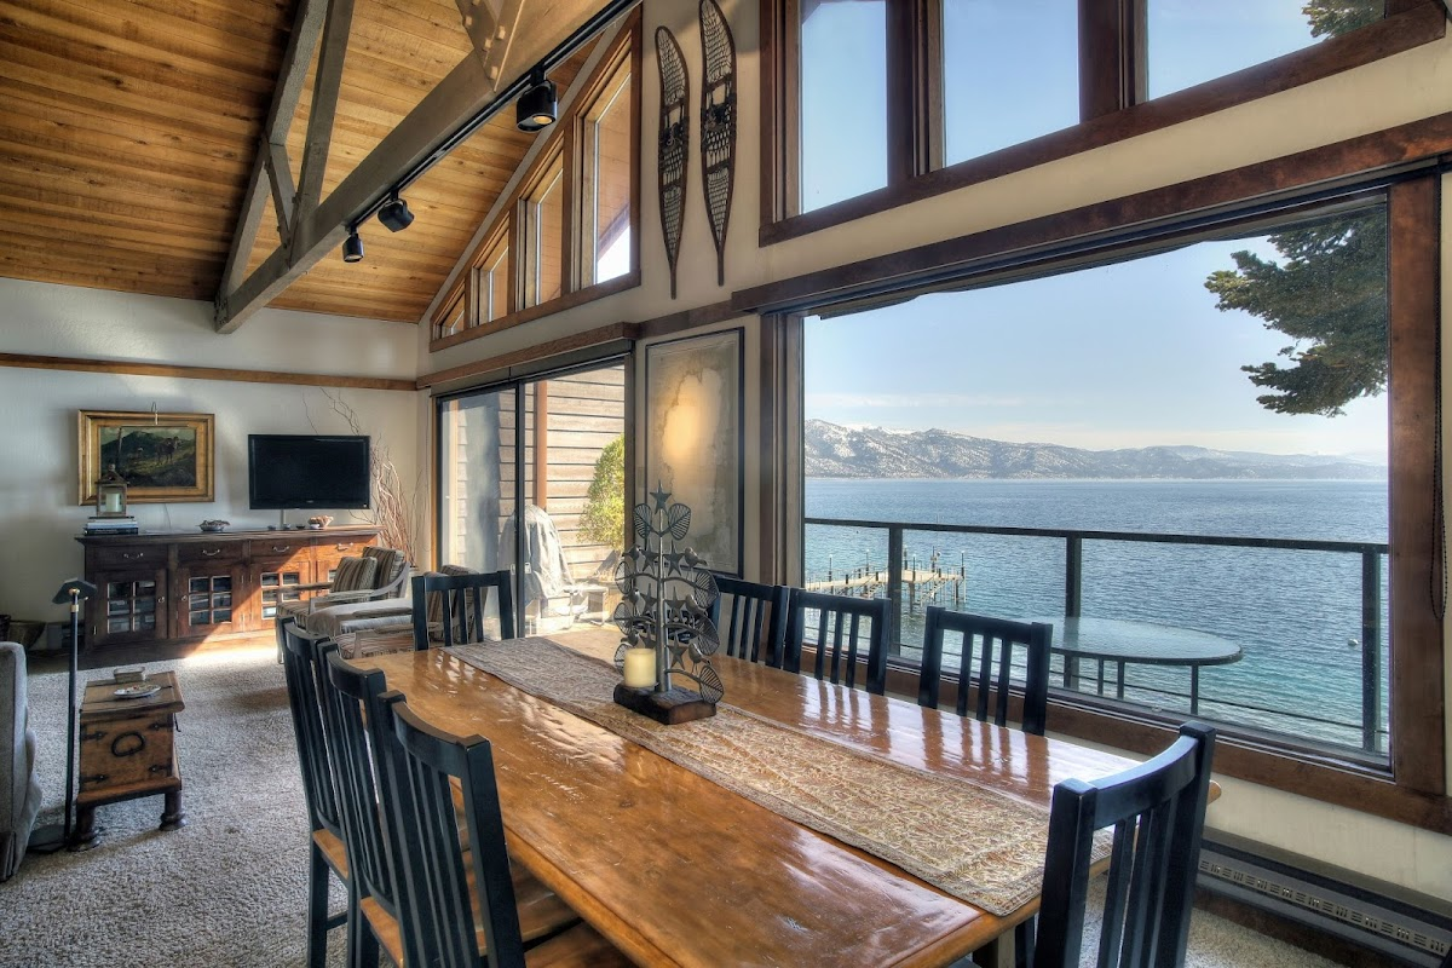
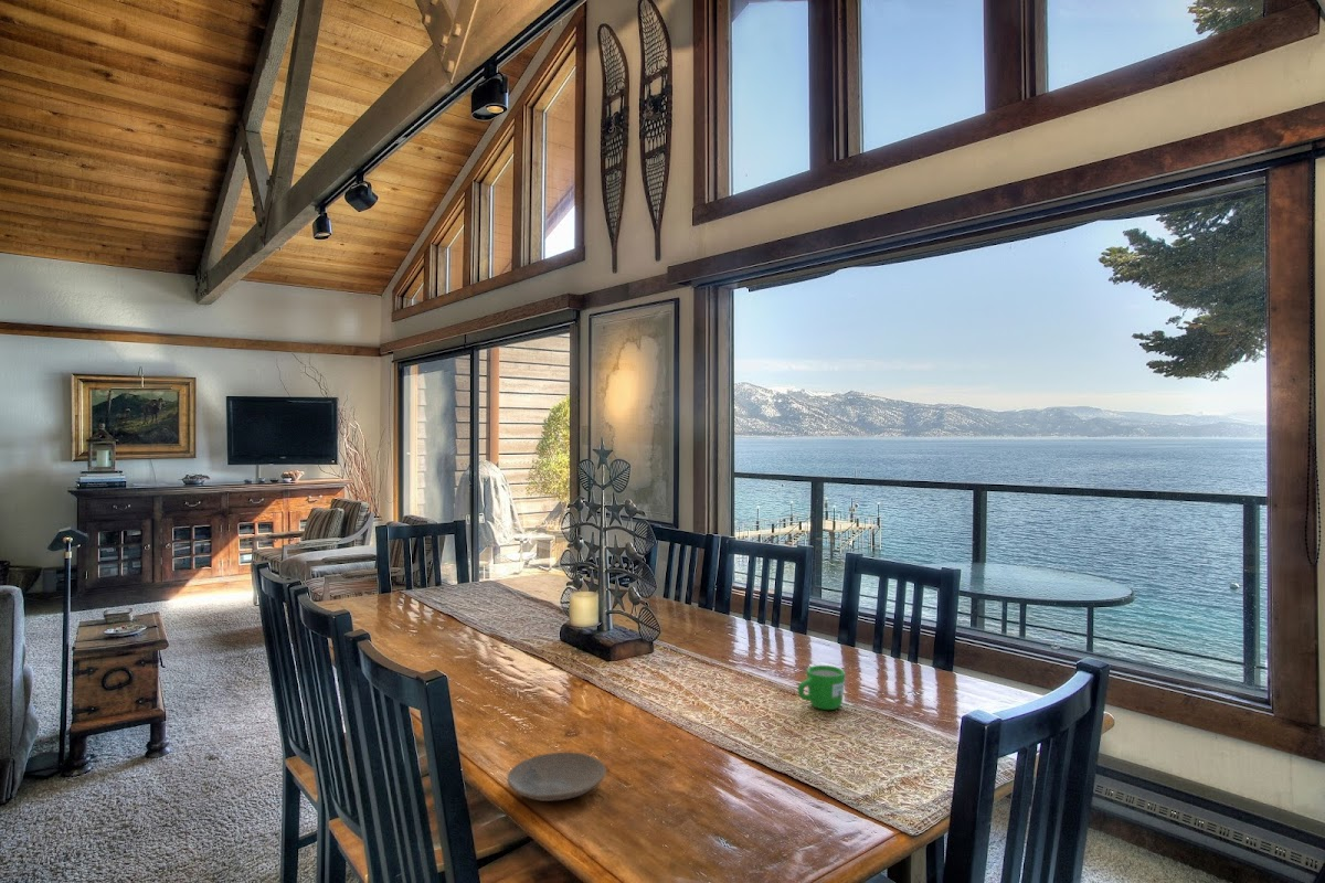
+ plate (556, 779)
+ mug (819, 689)
